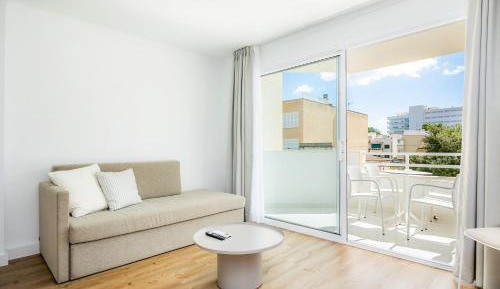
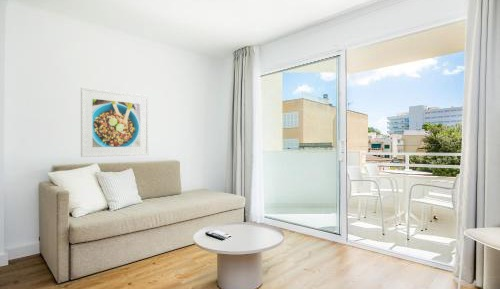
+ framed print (117, 124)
